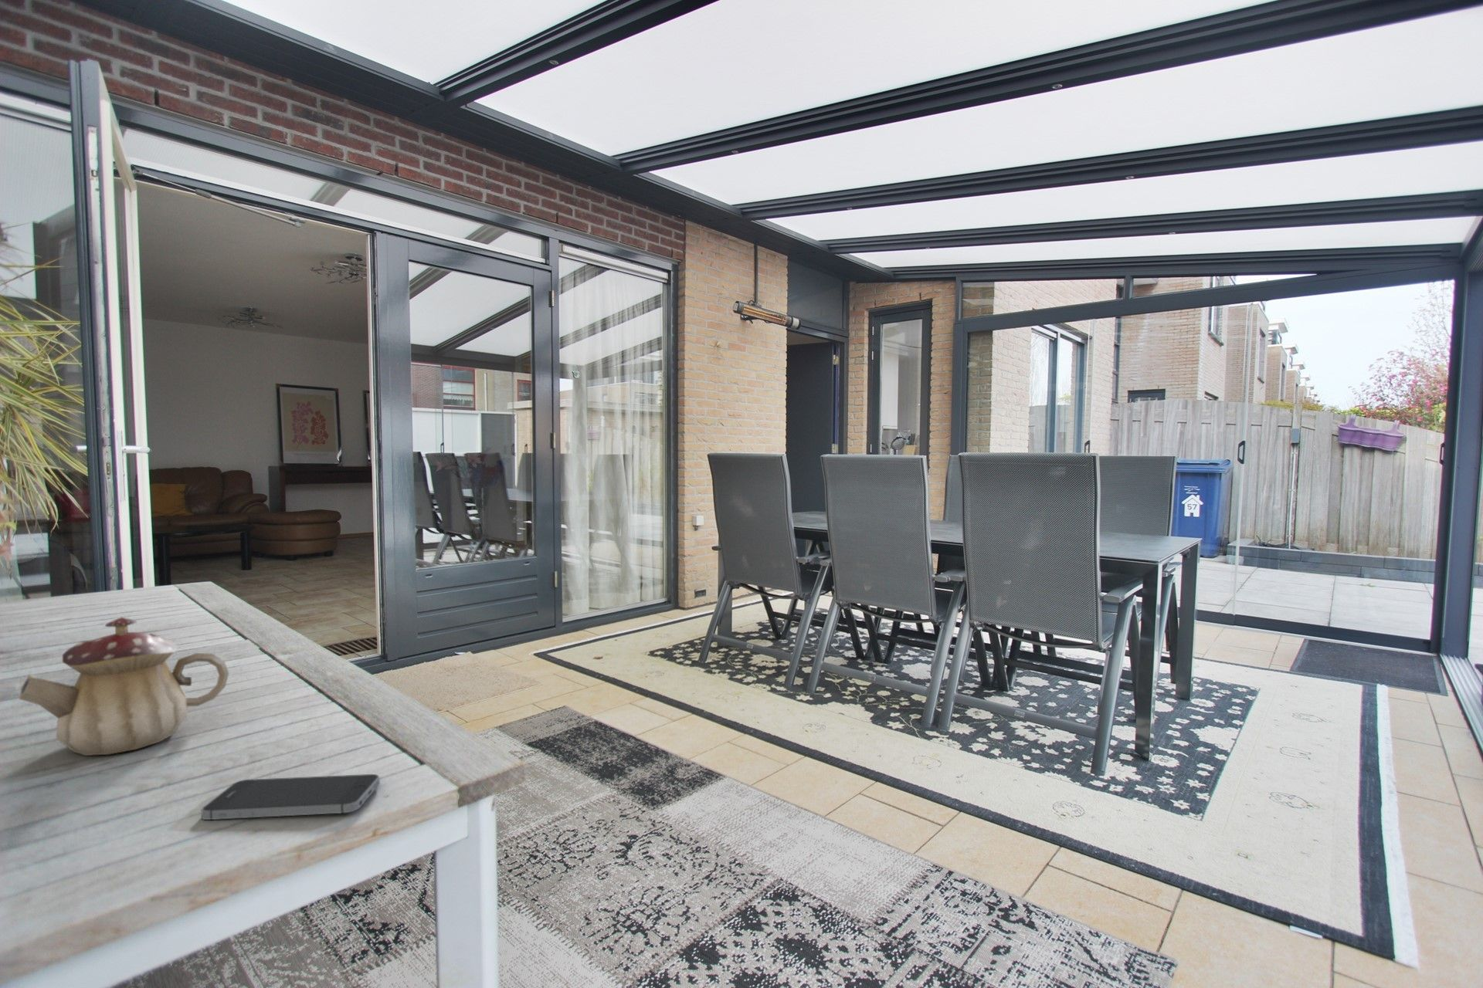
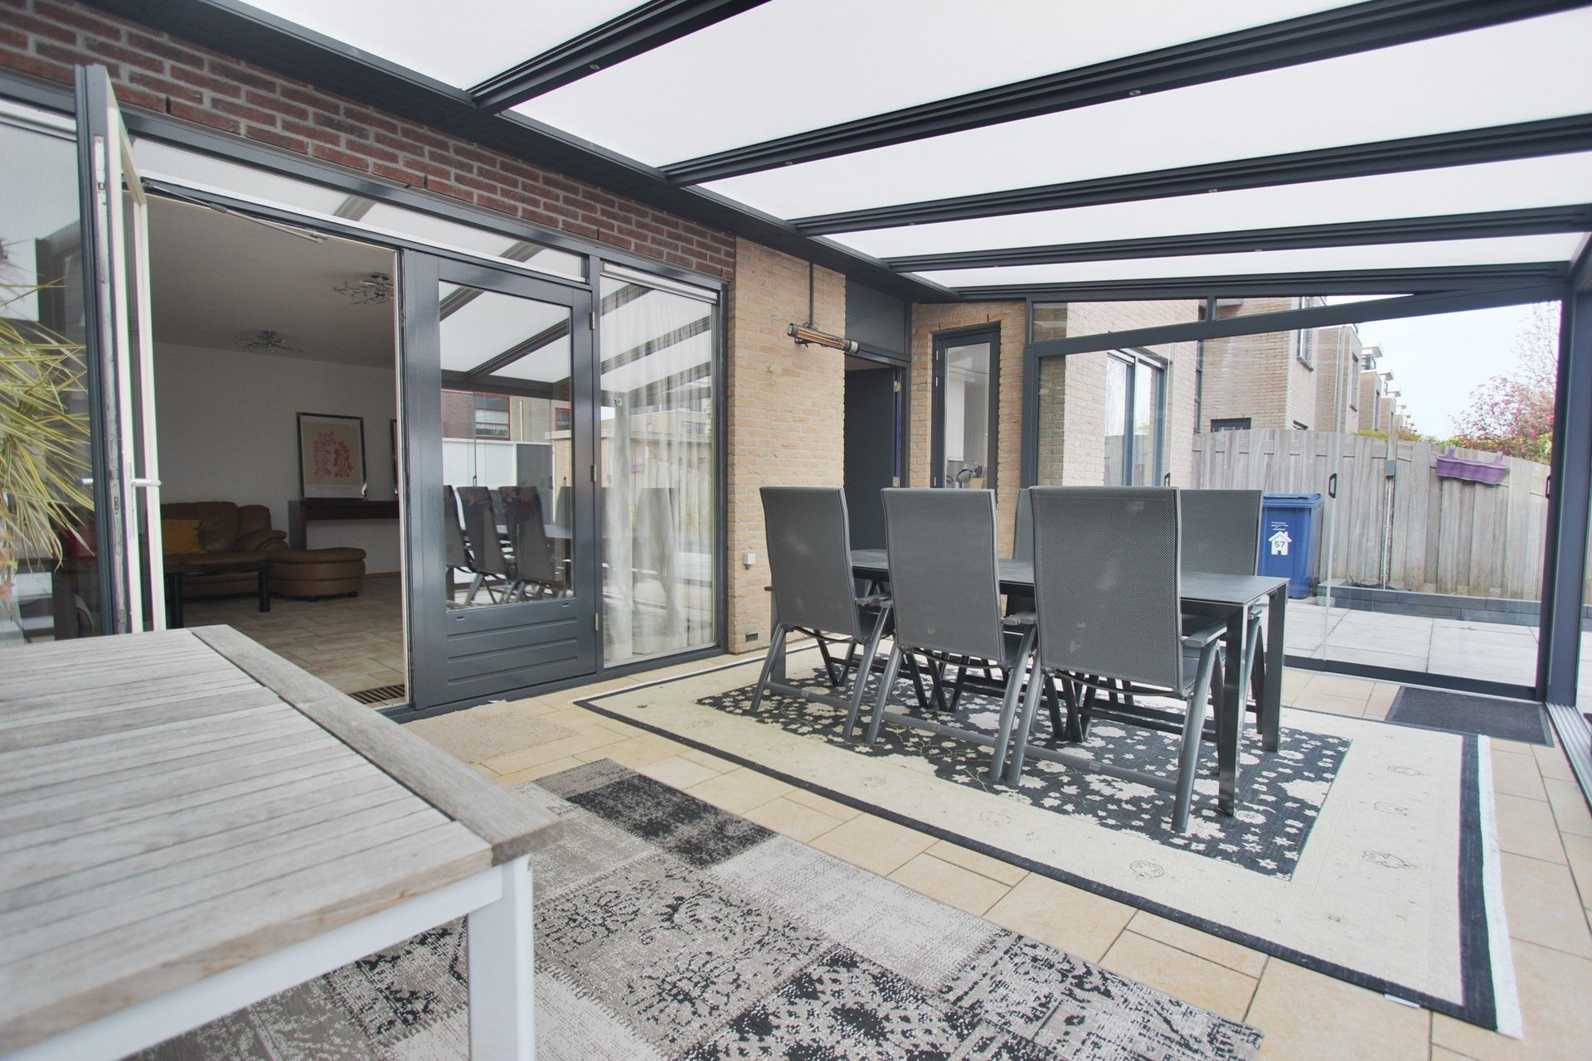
- teapot (132, 676)
- smartphone (295, 795)
